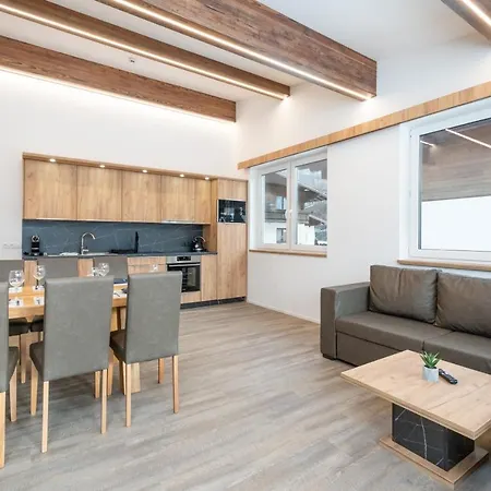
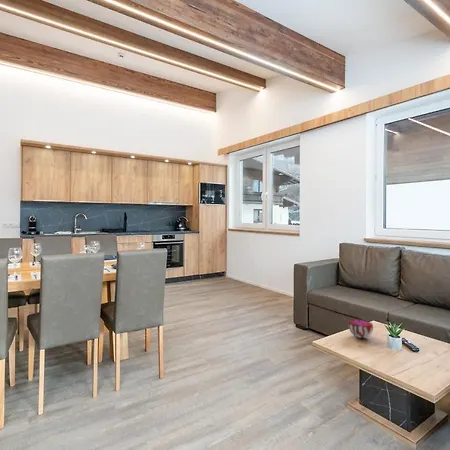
+ decorative bowl (360, 329)
